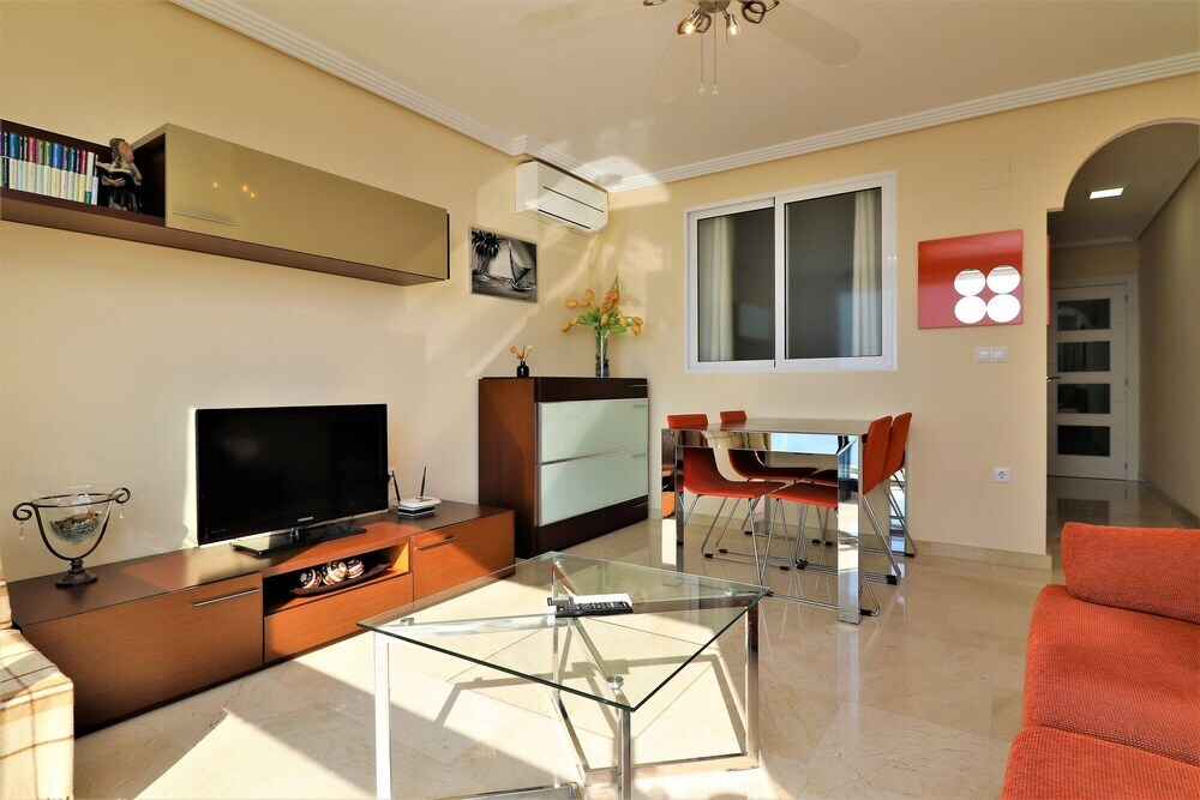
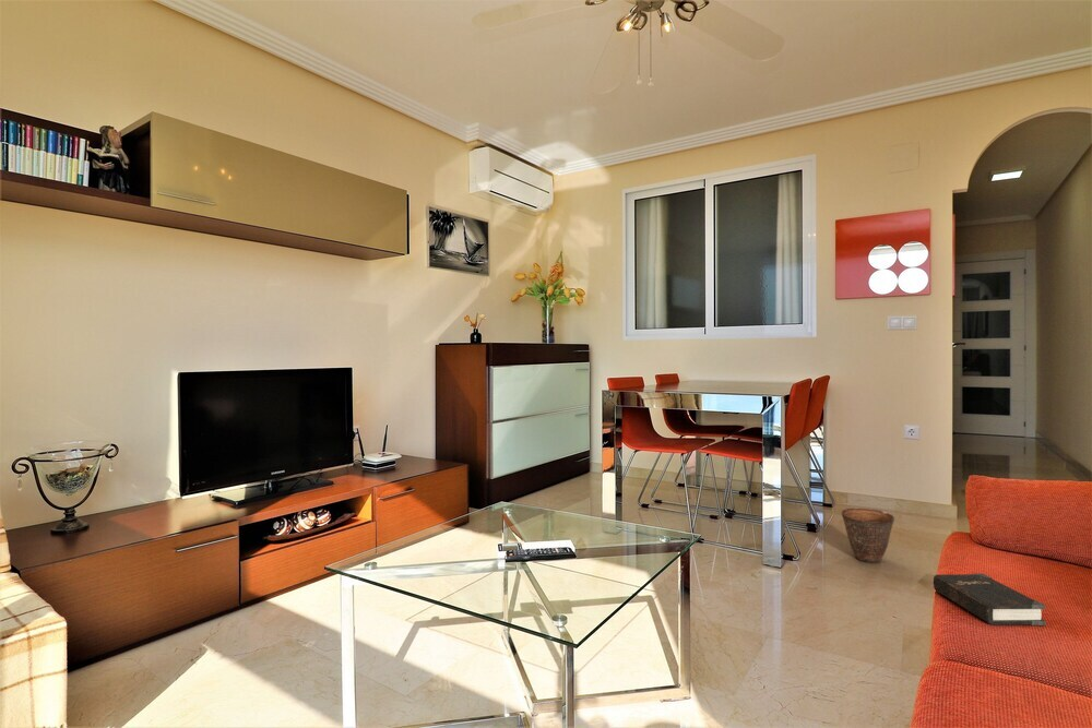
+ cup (867, 536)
+ hardback book (985, 597)
